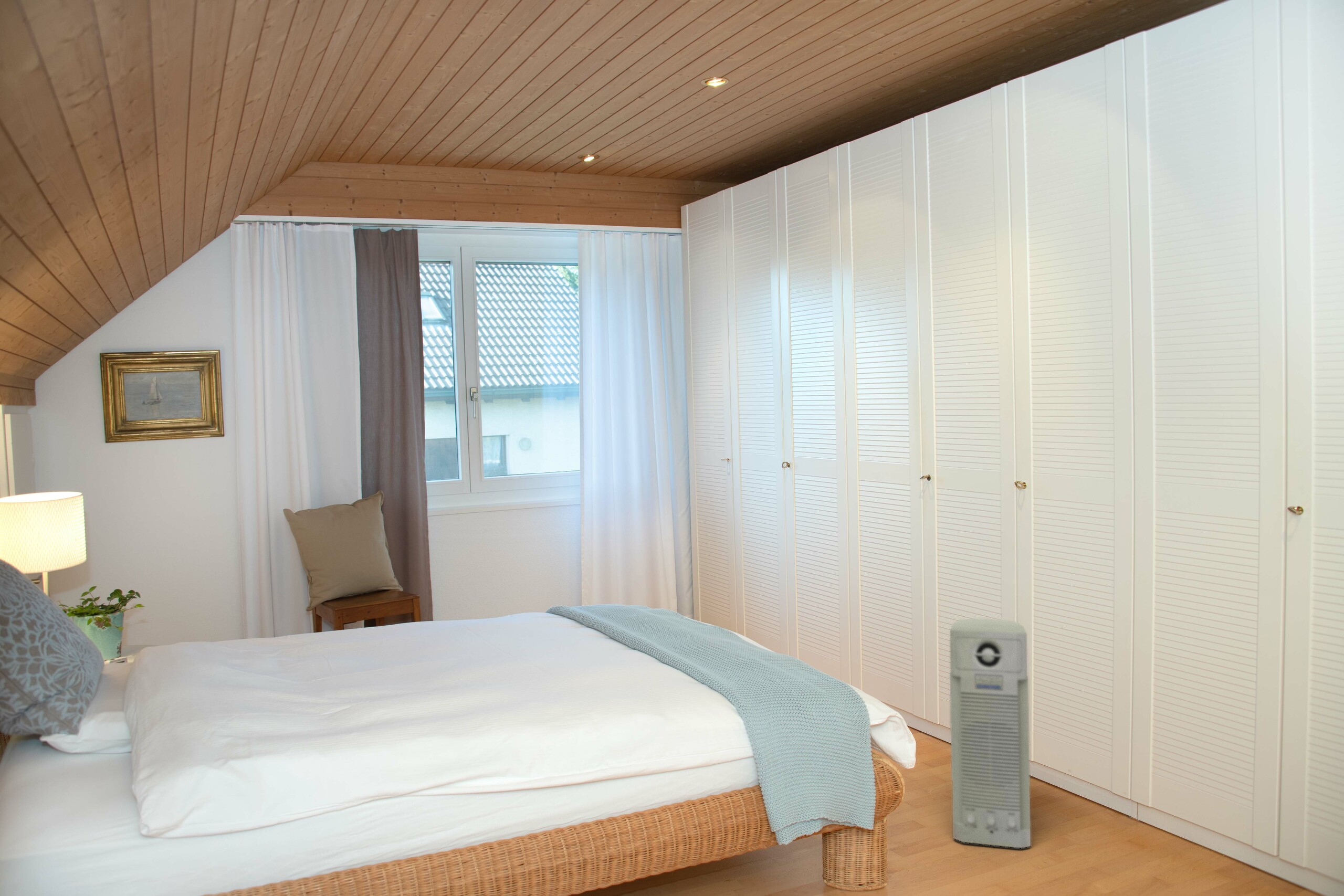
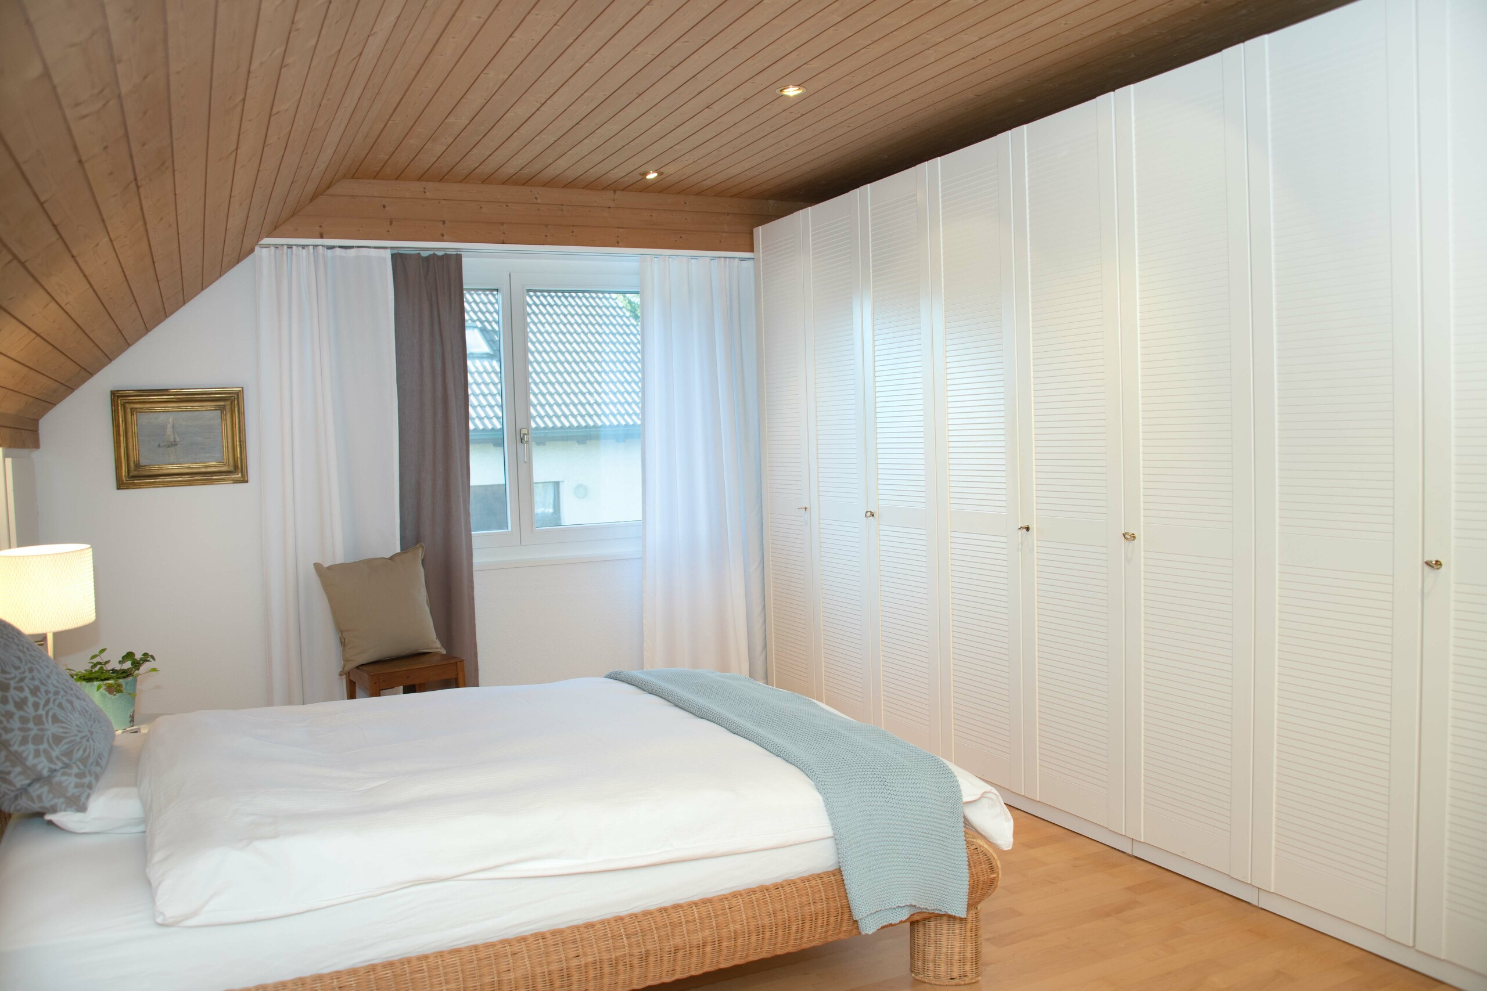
- air purifier (989, 723)
